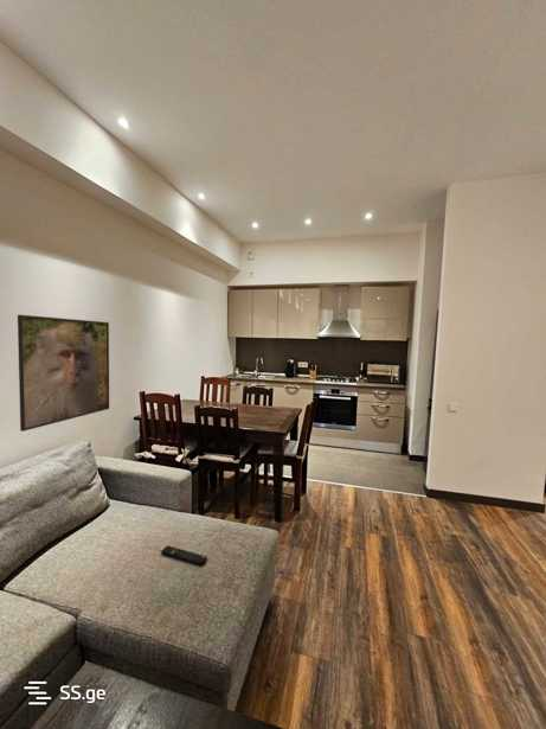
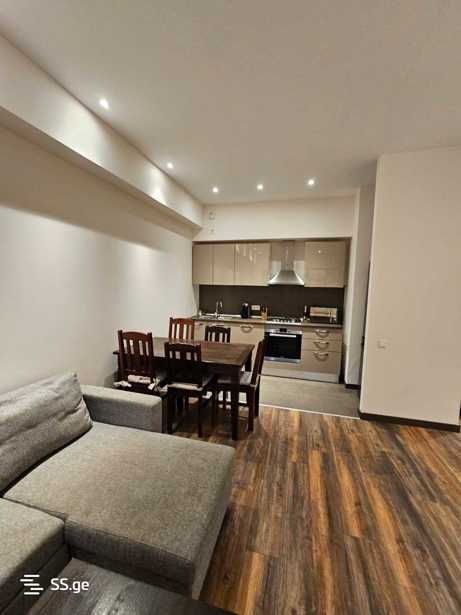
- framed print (70, 369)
- remote control (184, 555)
